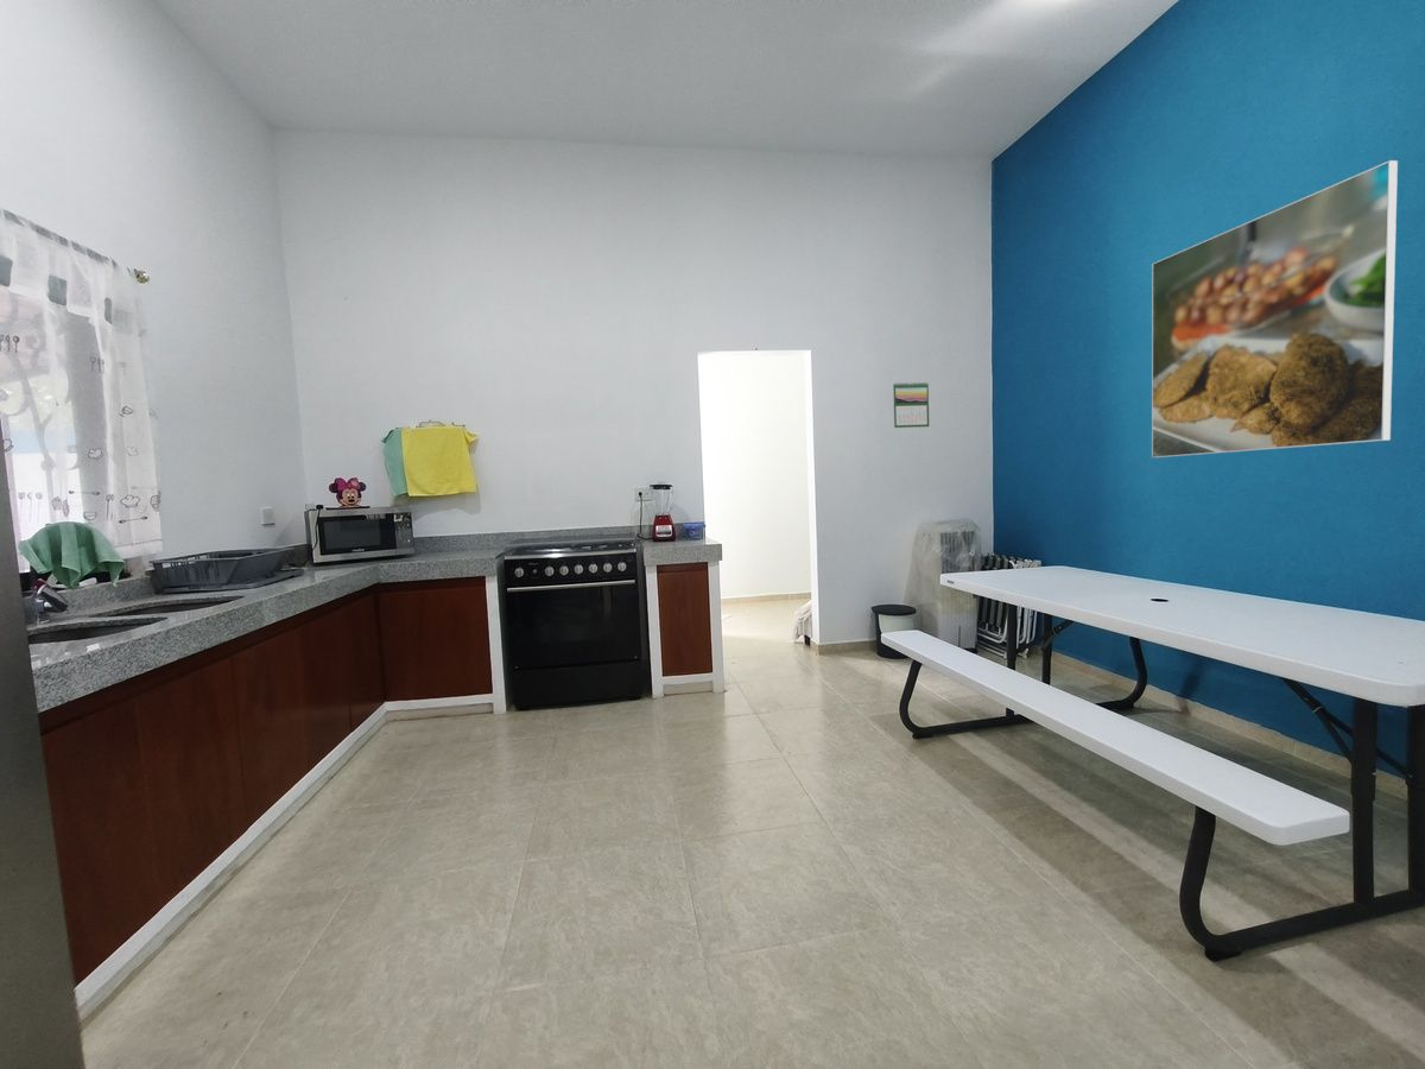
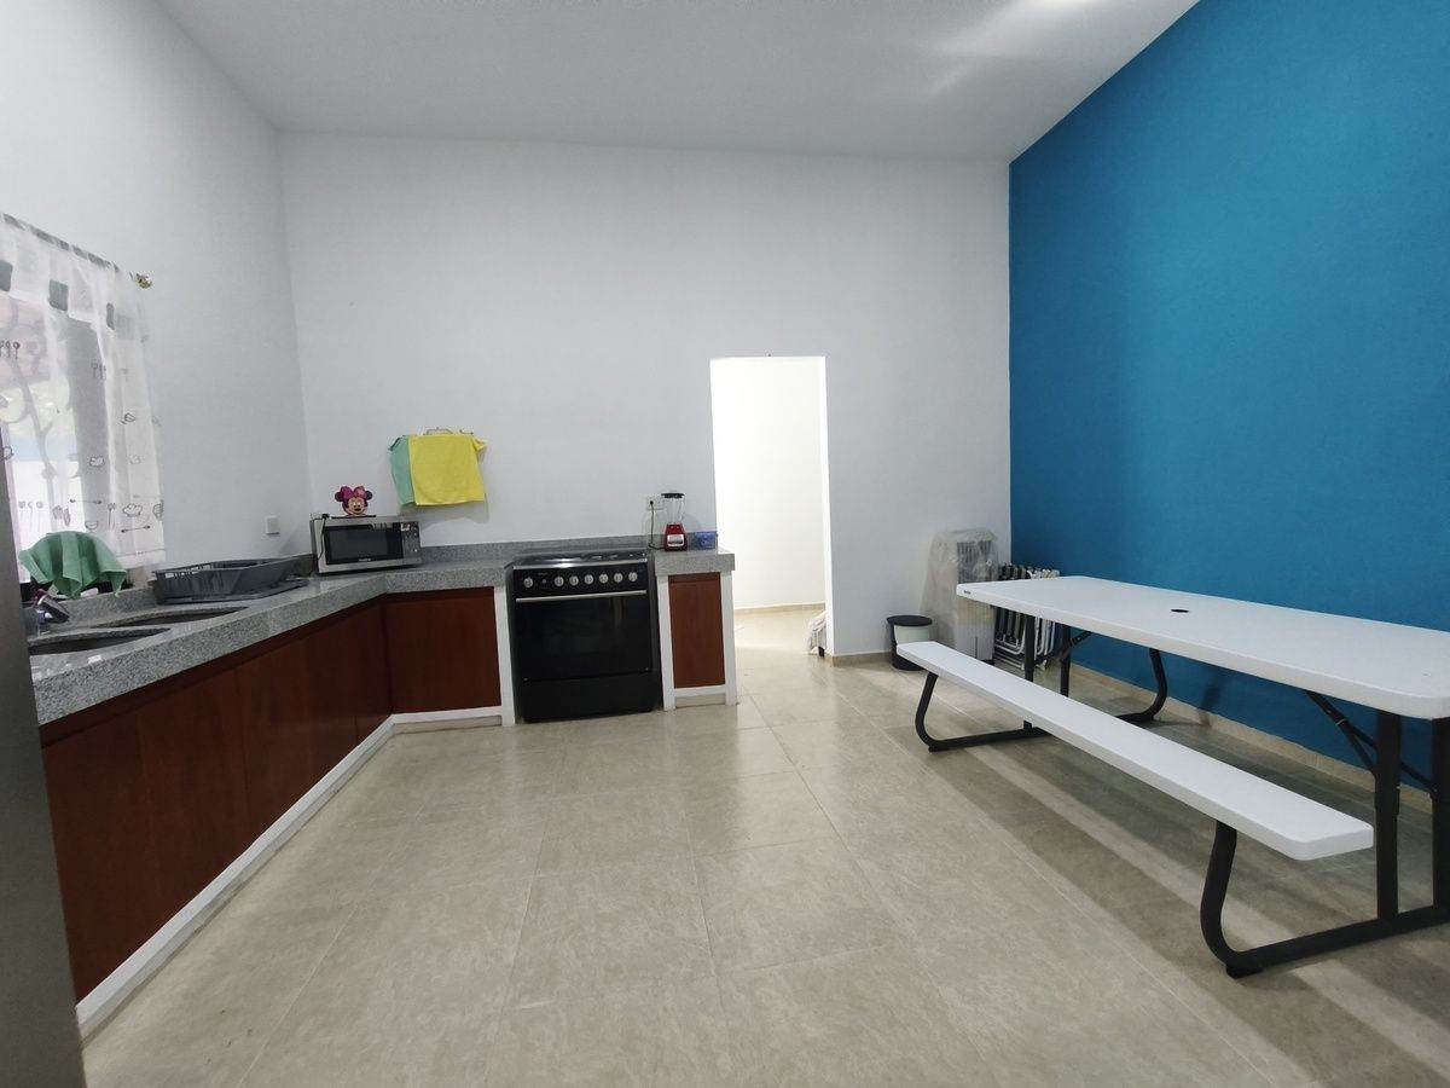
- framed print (1250, 337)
- calendar (911, 404)
